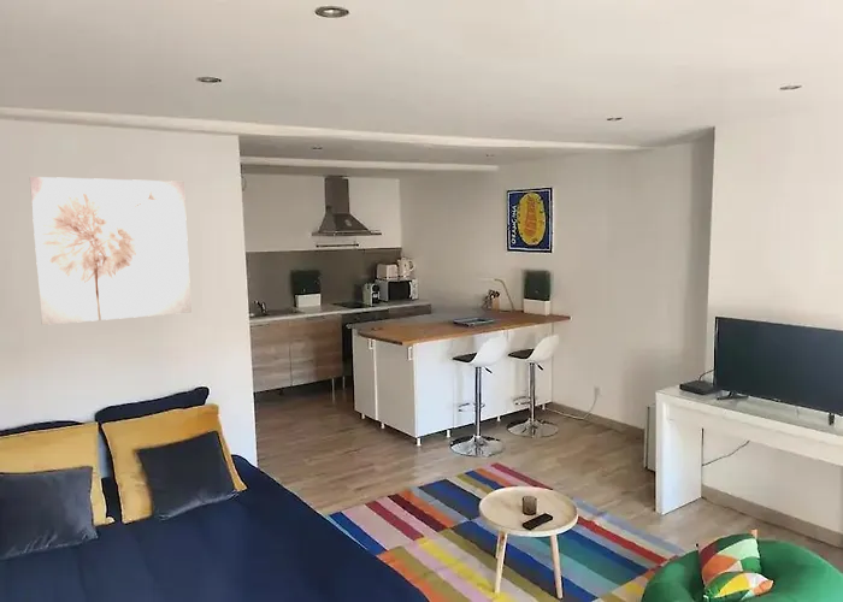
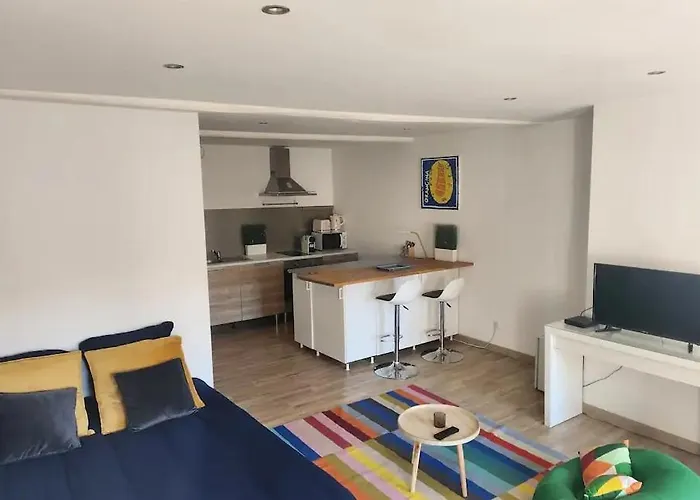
- wall art (116, 249)
